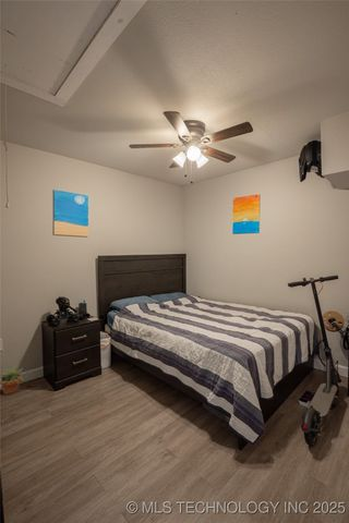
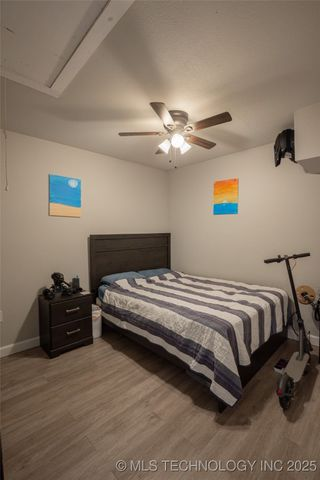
- potted plant (11, 378)
